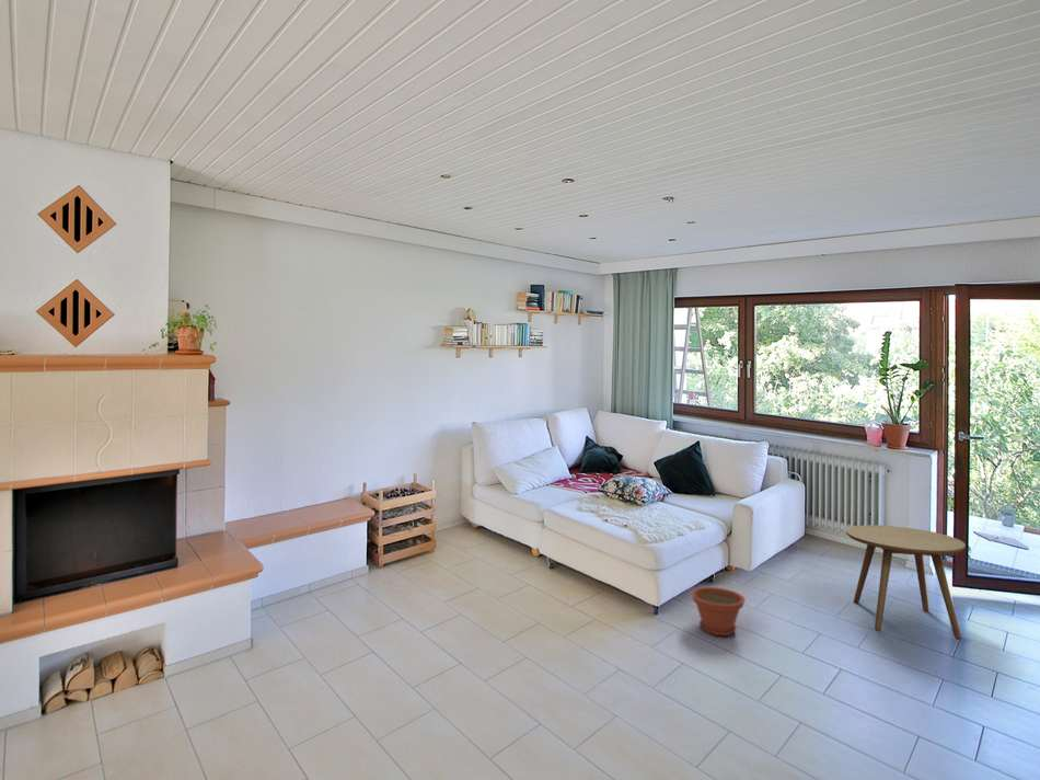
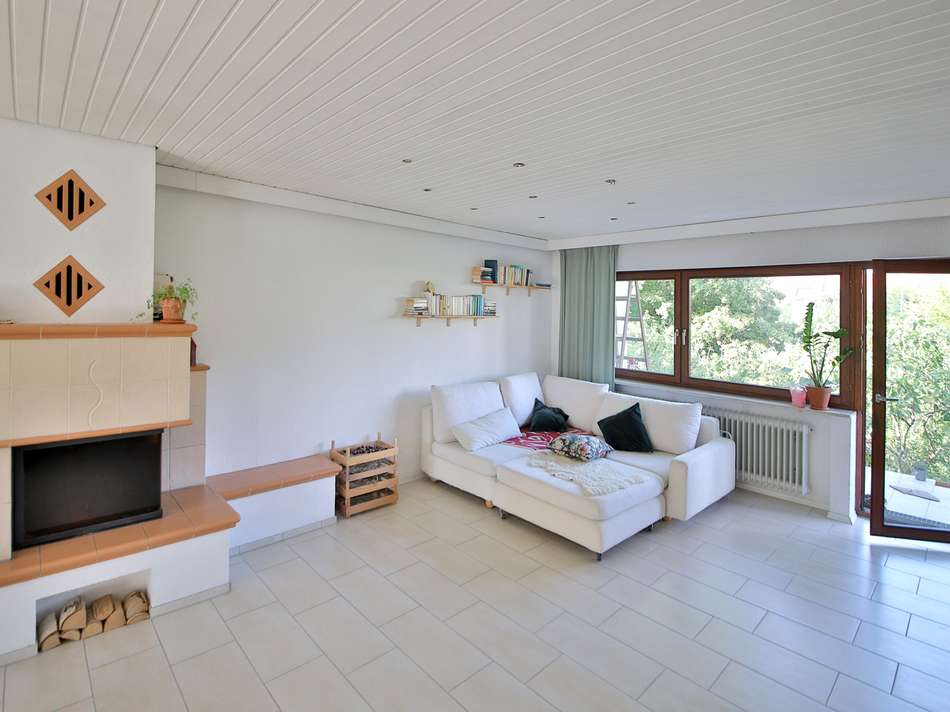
- side table (888, 578)
- plant pot (717, 612)
